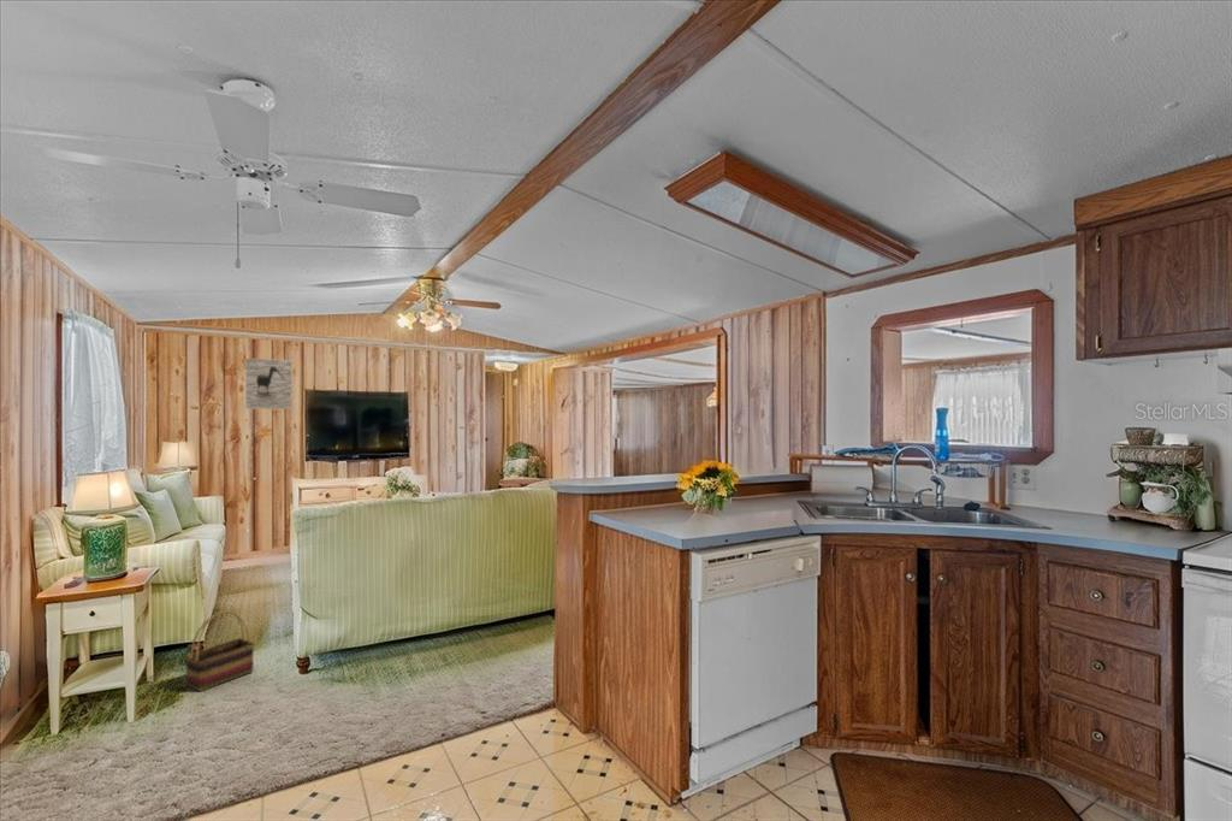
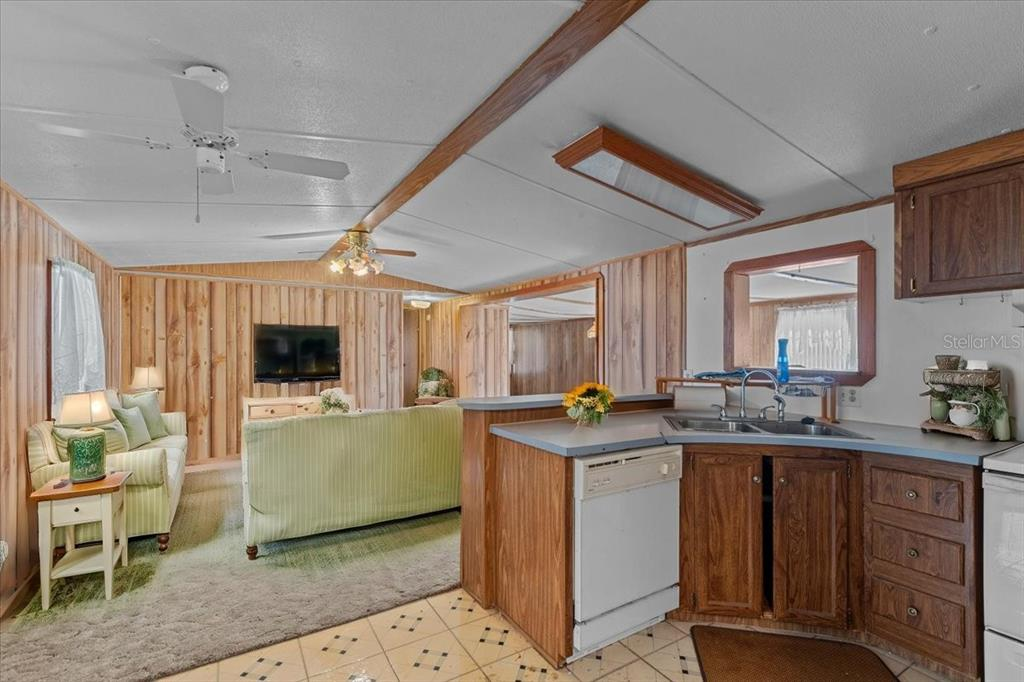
- basket (220, 644)
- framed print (268, 384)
